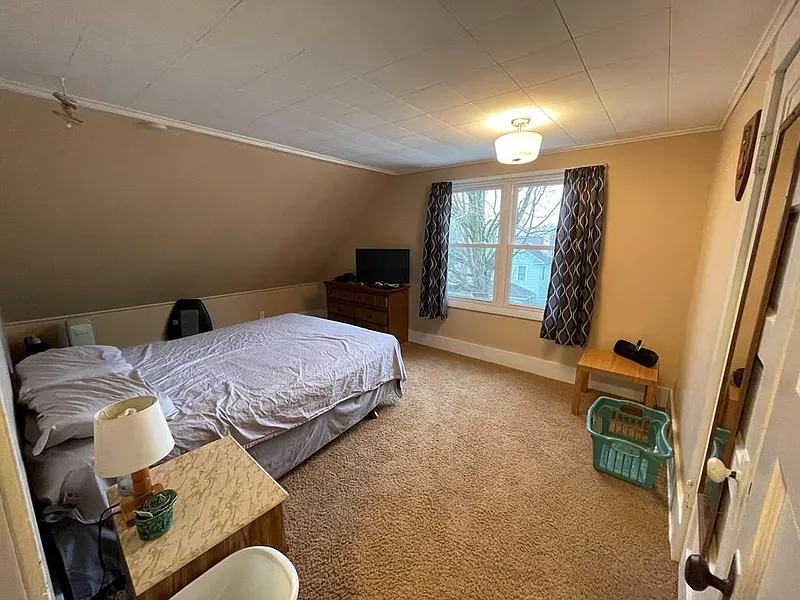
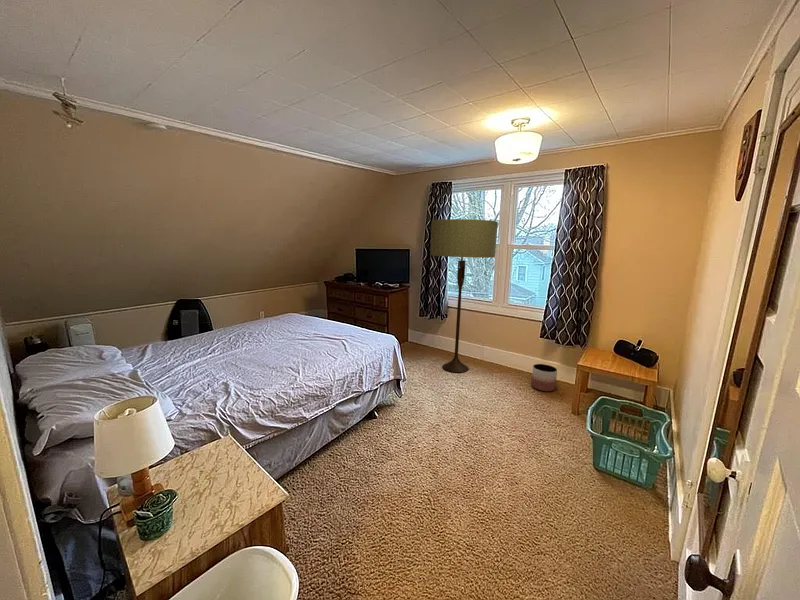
+ floor lamp (459, 296)
+ planter (543, 377)
